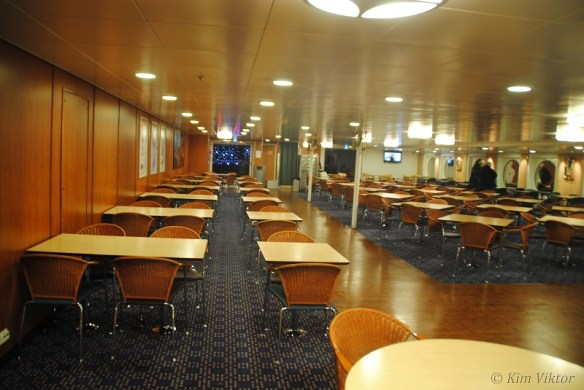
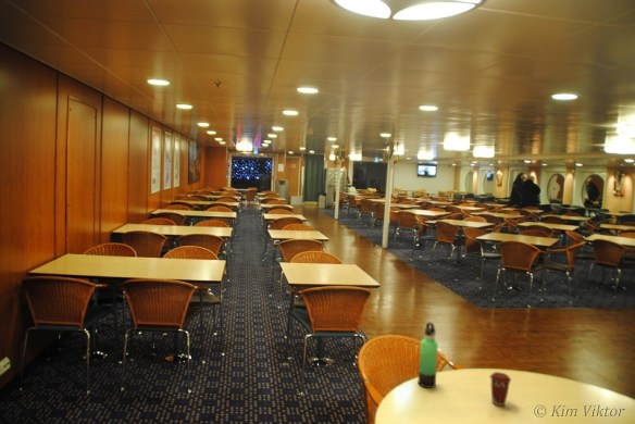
+ thermos bottle (428, 353)
+ coffee cup (499, 388)
